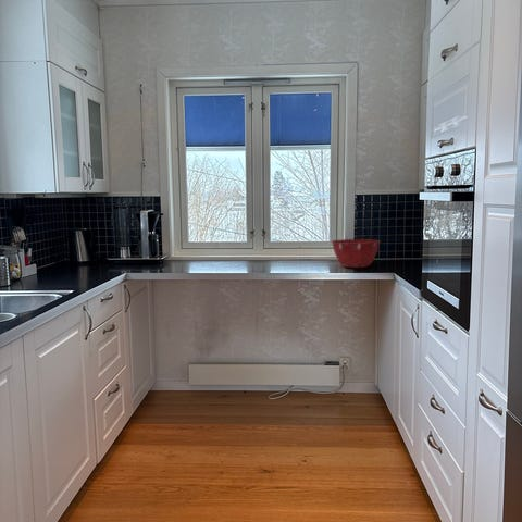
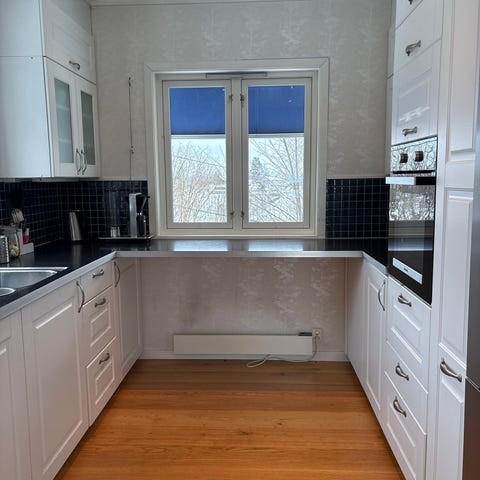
- mixing bowl (355, 253)
